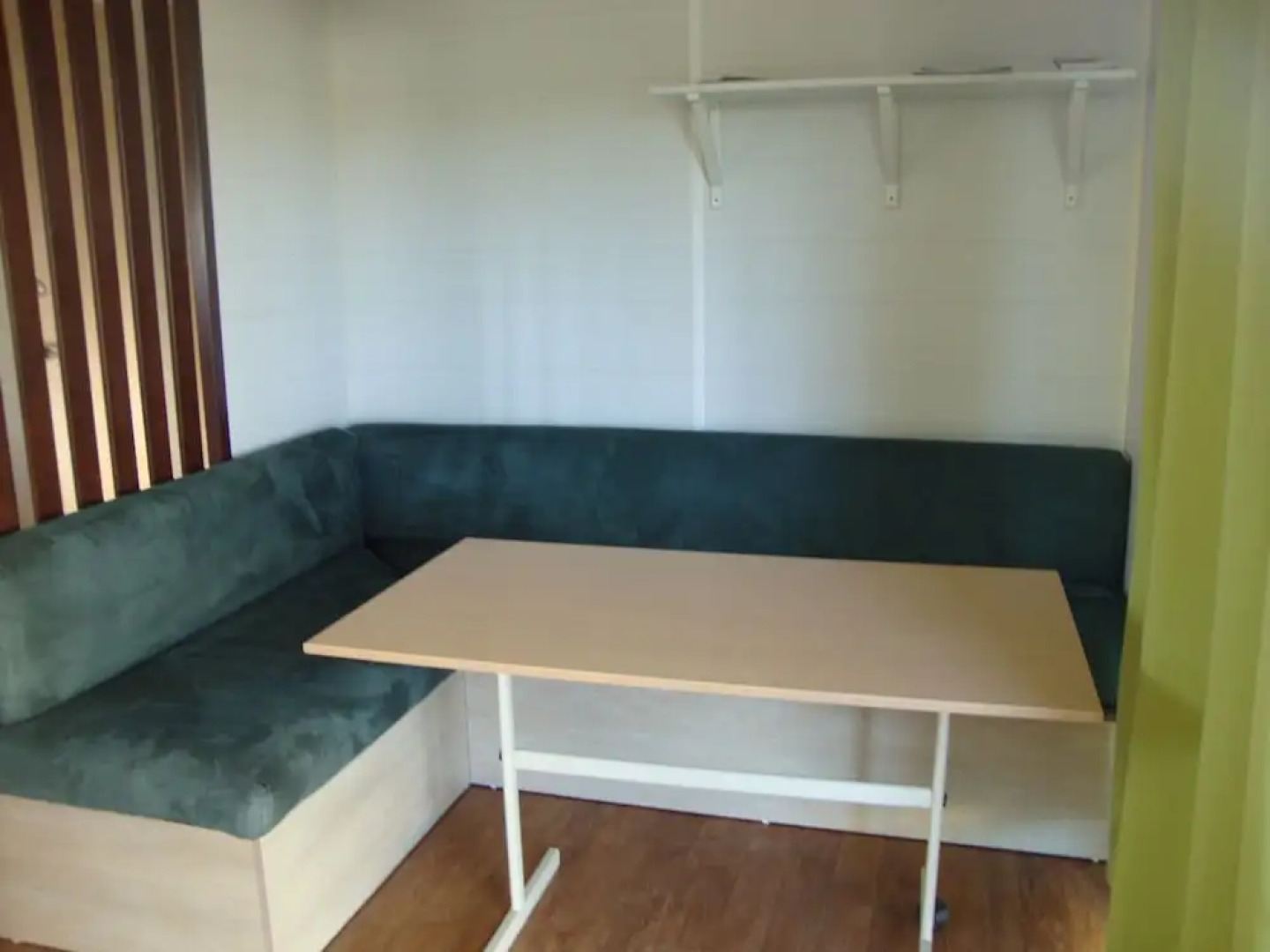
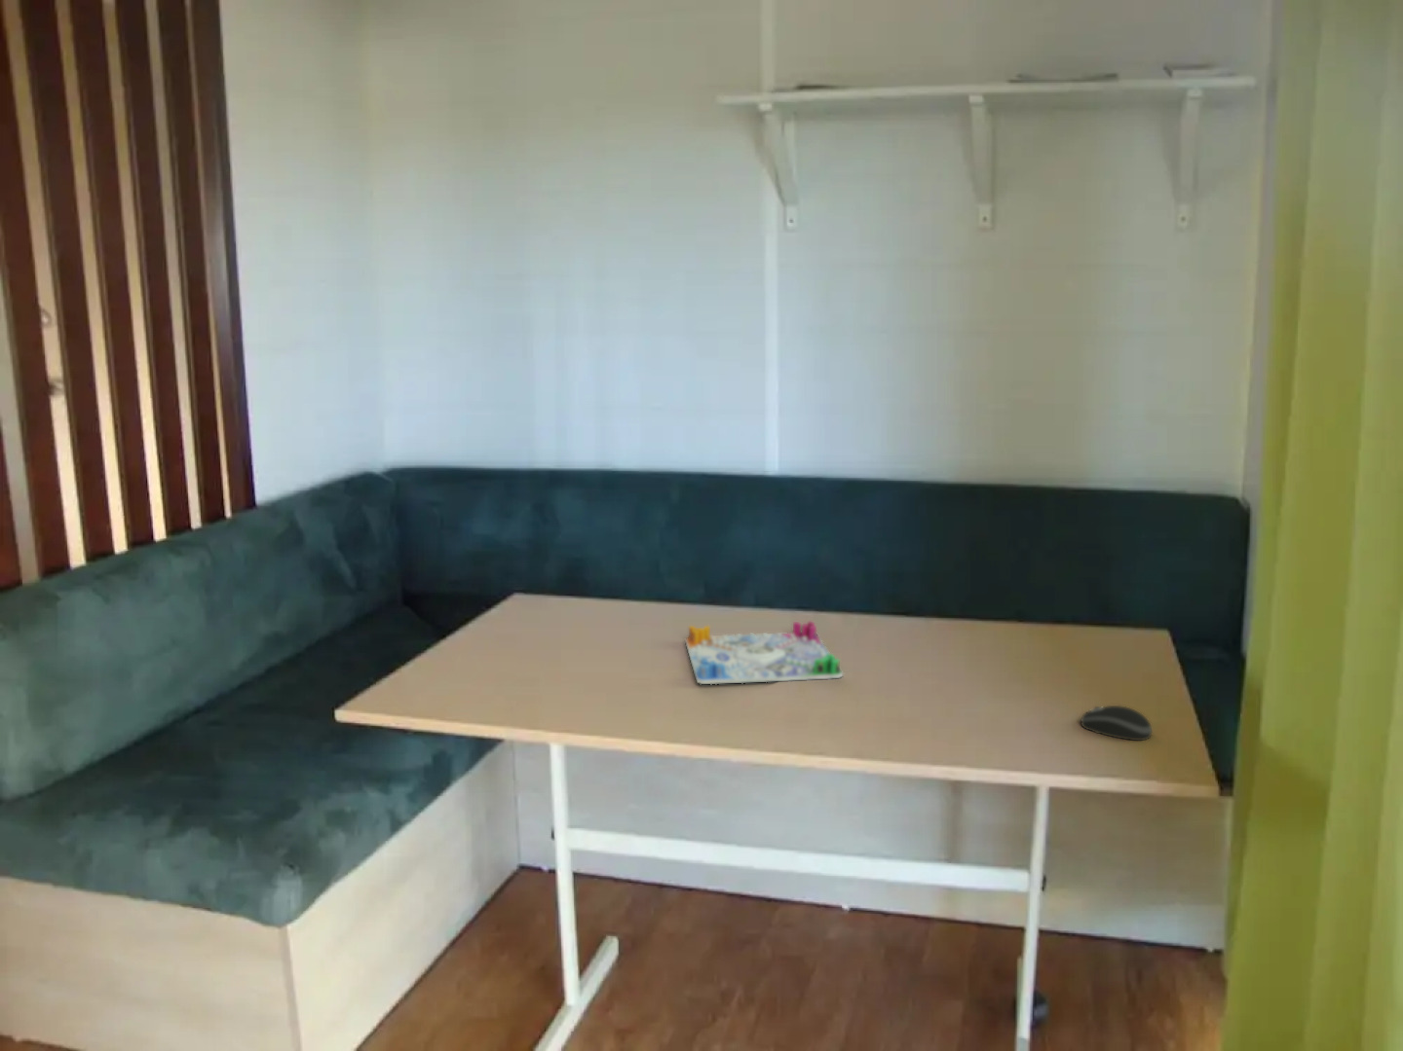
+ computer mouse (1117, 719)
+ board game (760, 650)
